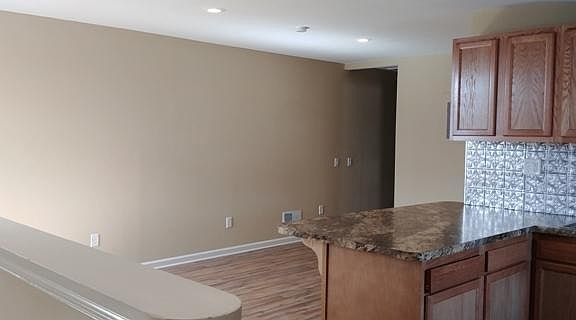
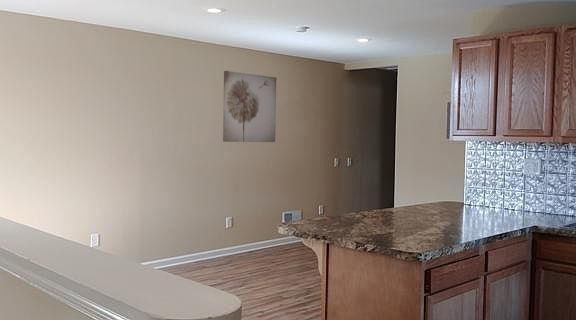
+ wall art (250, 108)
